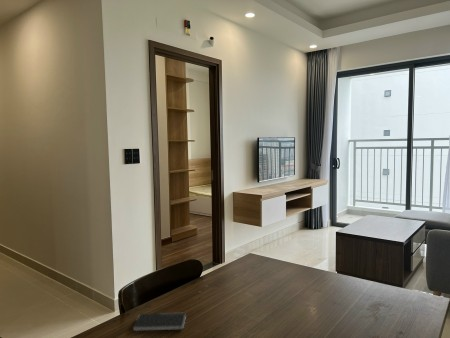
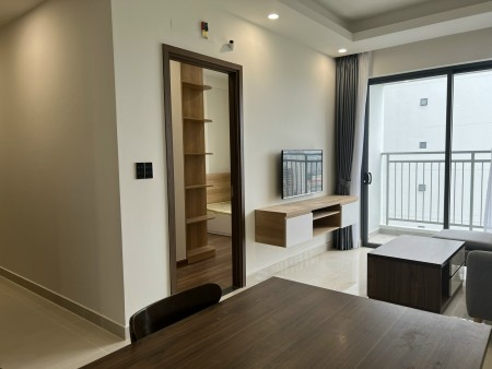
- smartphone (160, 321)
